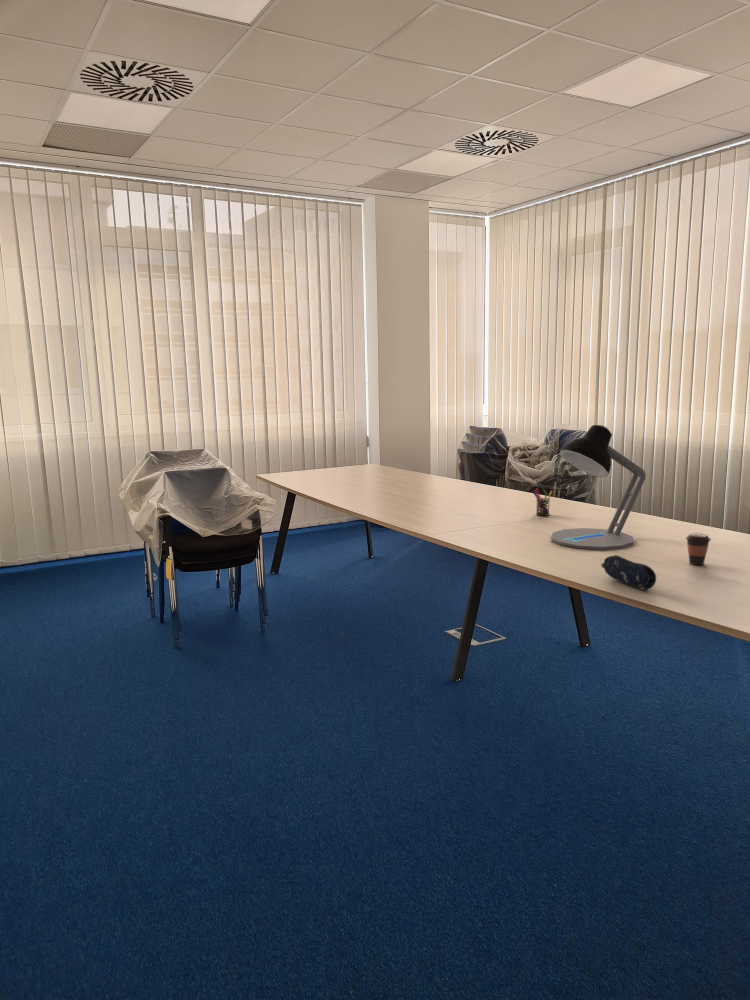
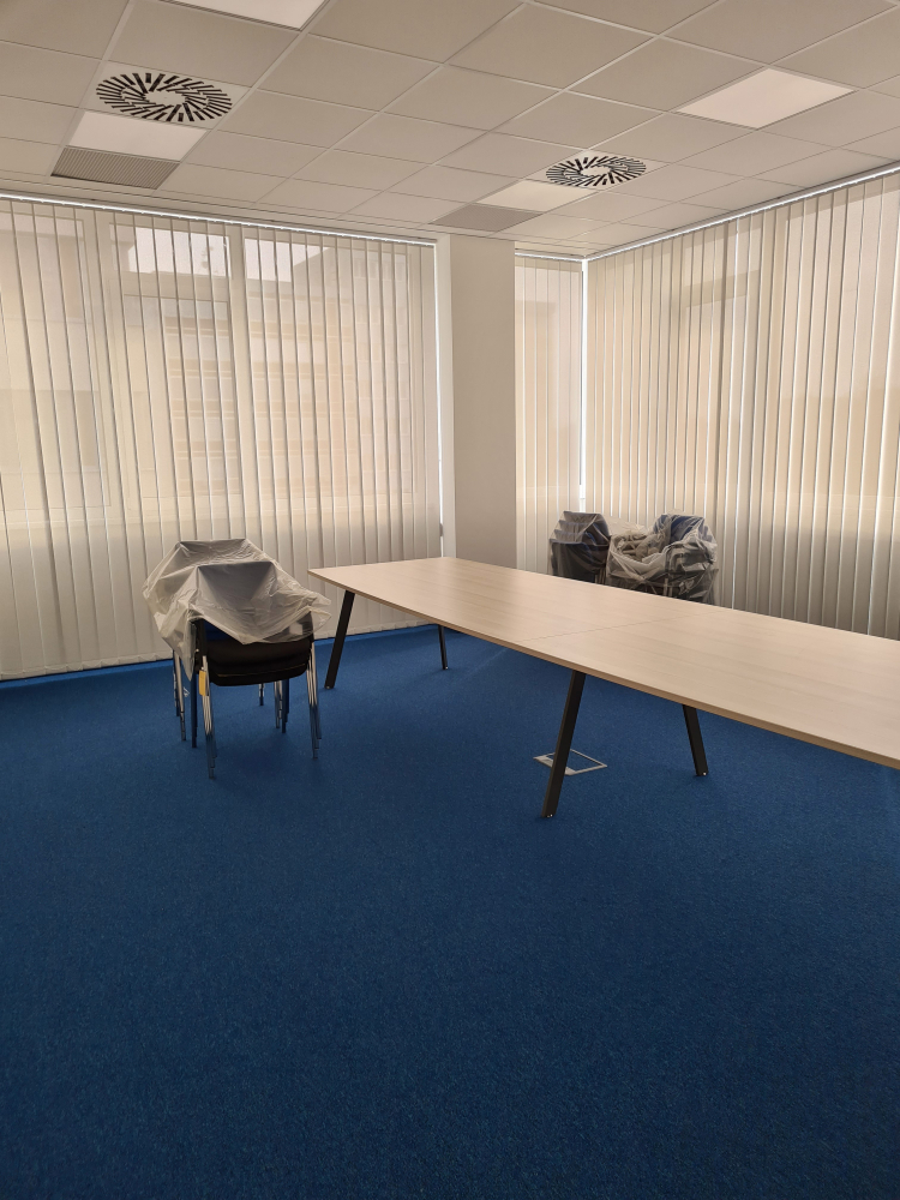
- desk lamp (602, 476)
- pen holder (542, 501)
- pencil case (629, 572)
- coffee cup (697, 549)
